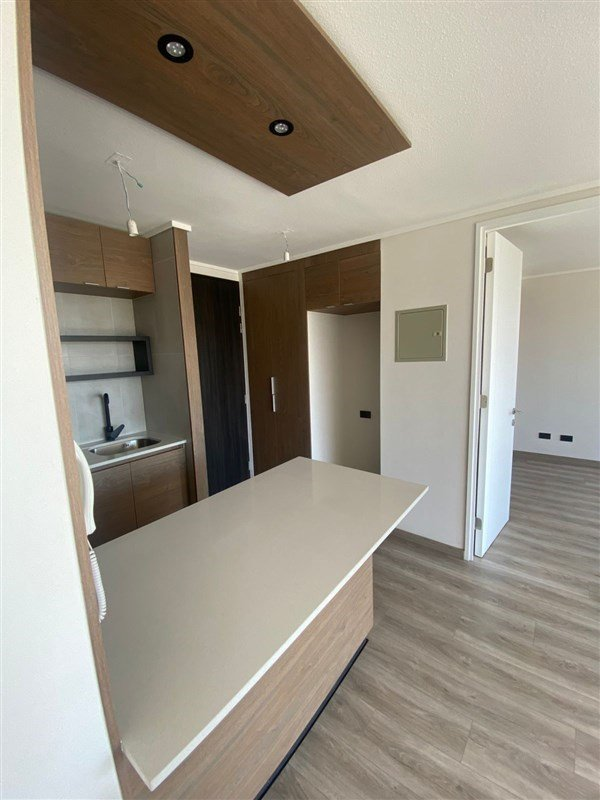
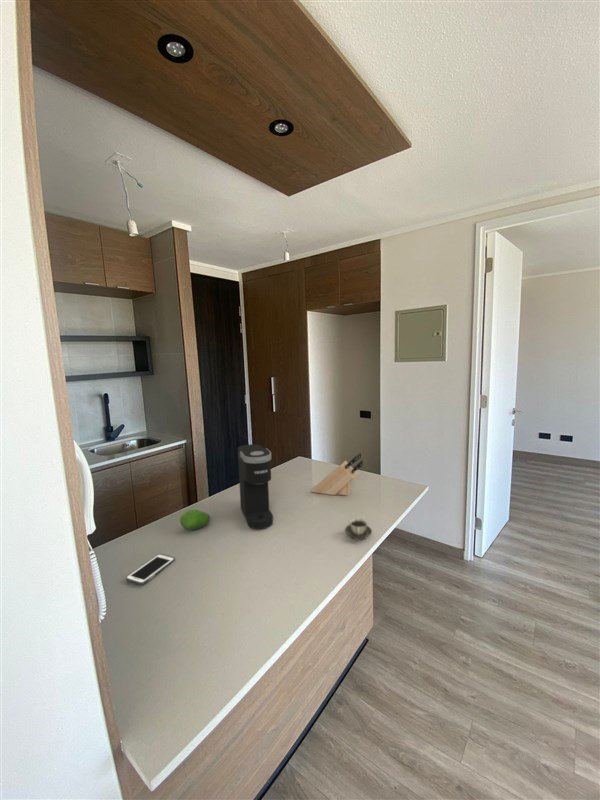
+ knife block (338, 472)
+ cup (358, 529)
+ cell phone (151, 568)
+ fruit (194, 518)
+ coffee maker (254, 482)
